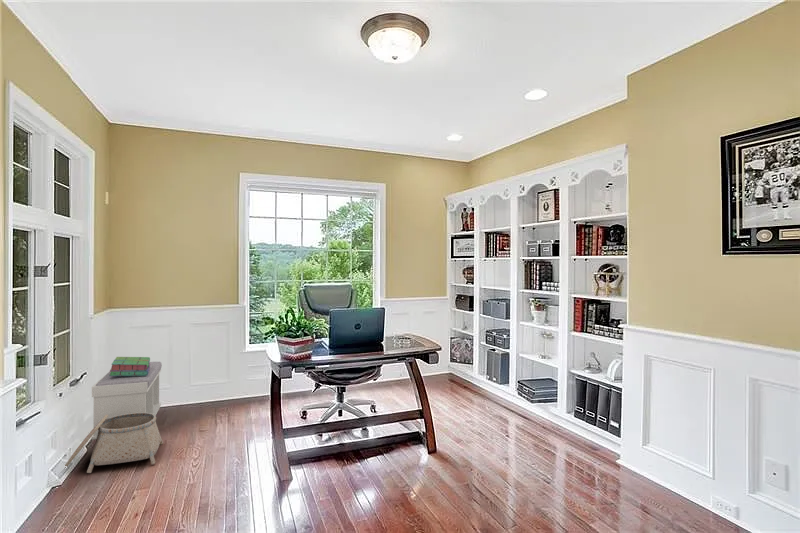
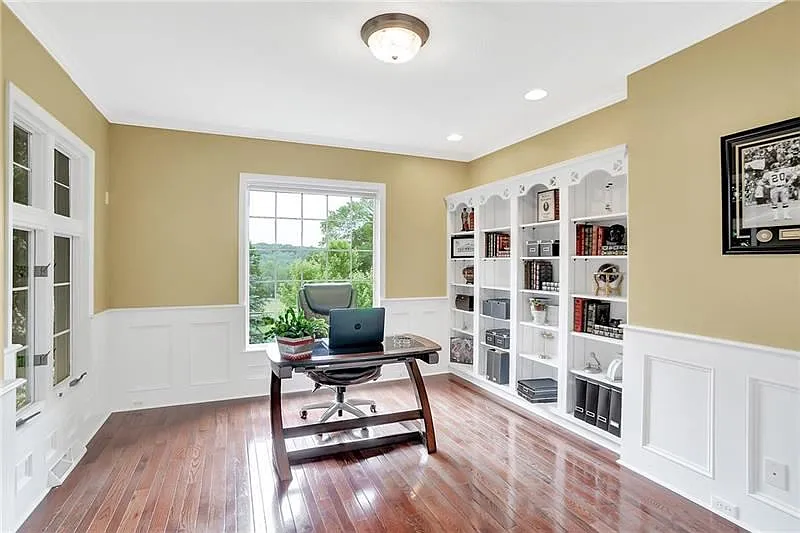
- basket (114, 437)
- bench (130, 398)
- stack of books (130, 367)
